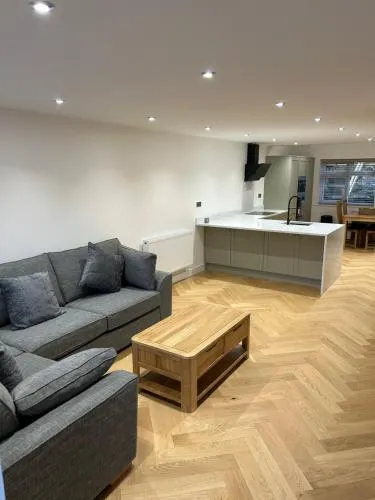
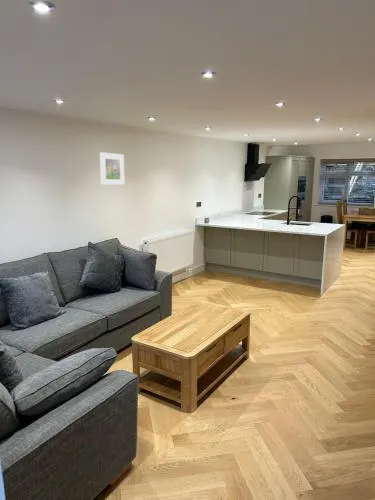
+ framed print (112, 169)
